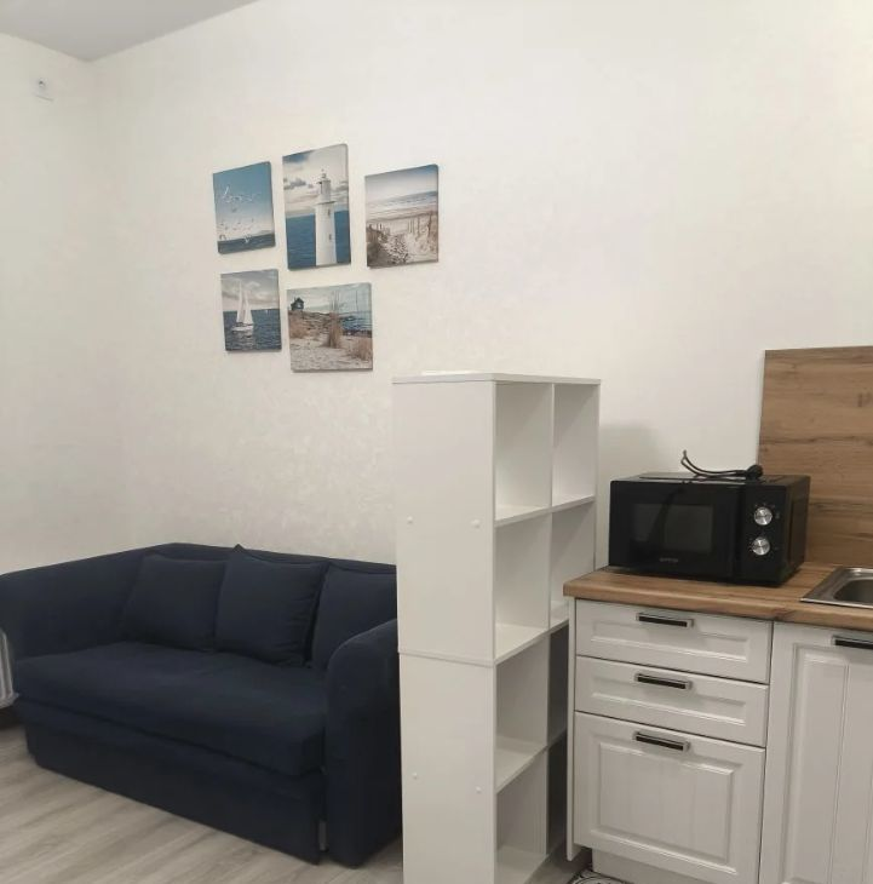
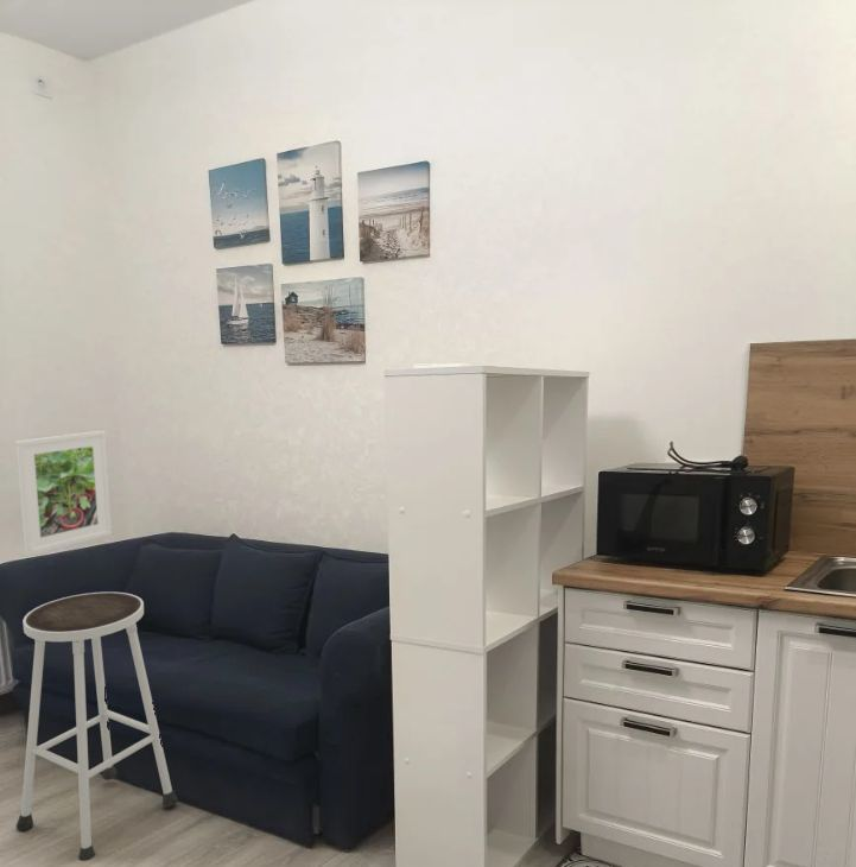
+ stool (94, 717)
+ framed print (66, 491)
